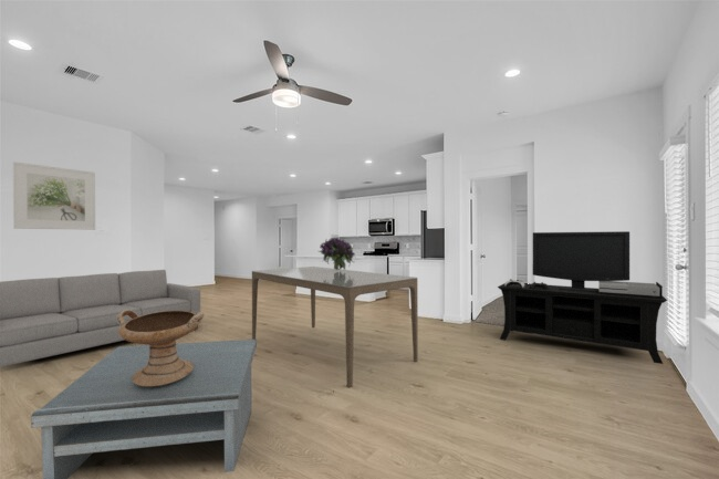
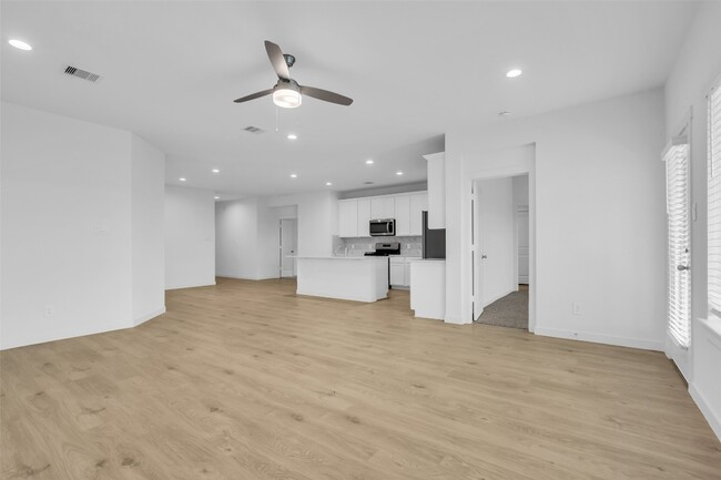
- decorative bowl (164, 340)
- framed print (56, 198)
- media console (573, 289)
- sofa (97, 309)
- coffee table (169, 400)
- dining table (314, 312)
- bouquet (336, 253)
